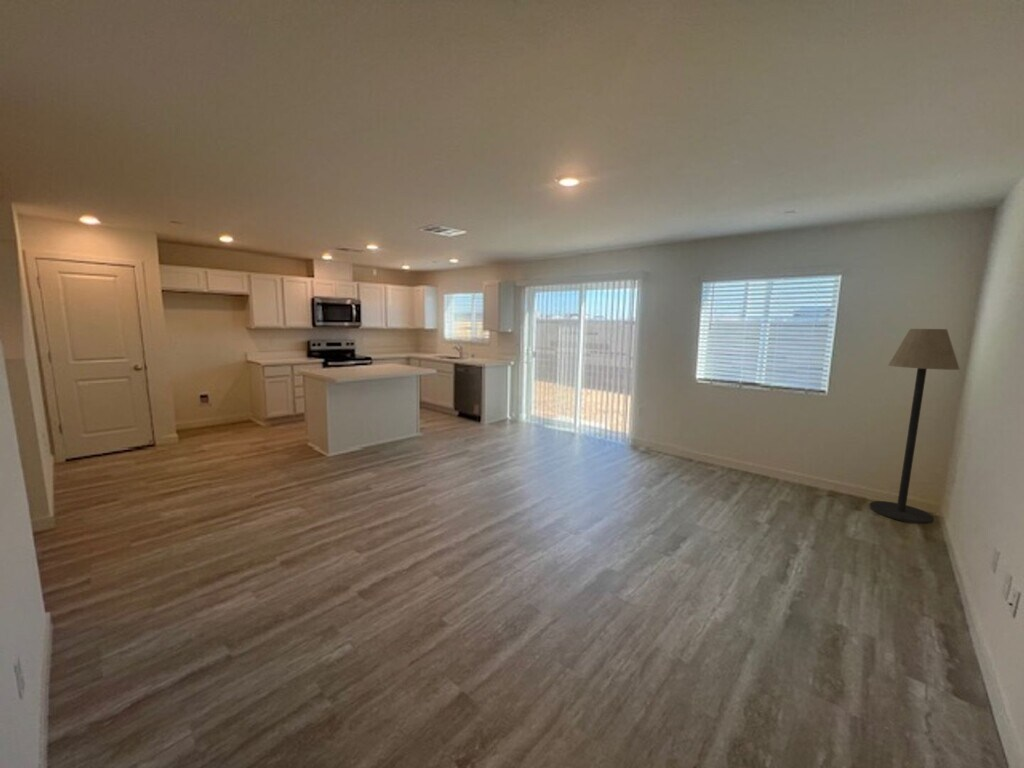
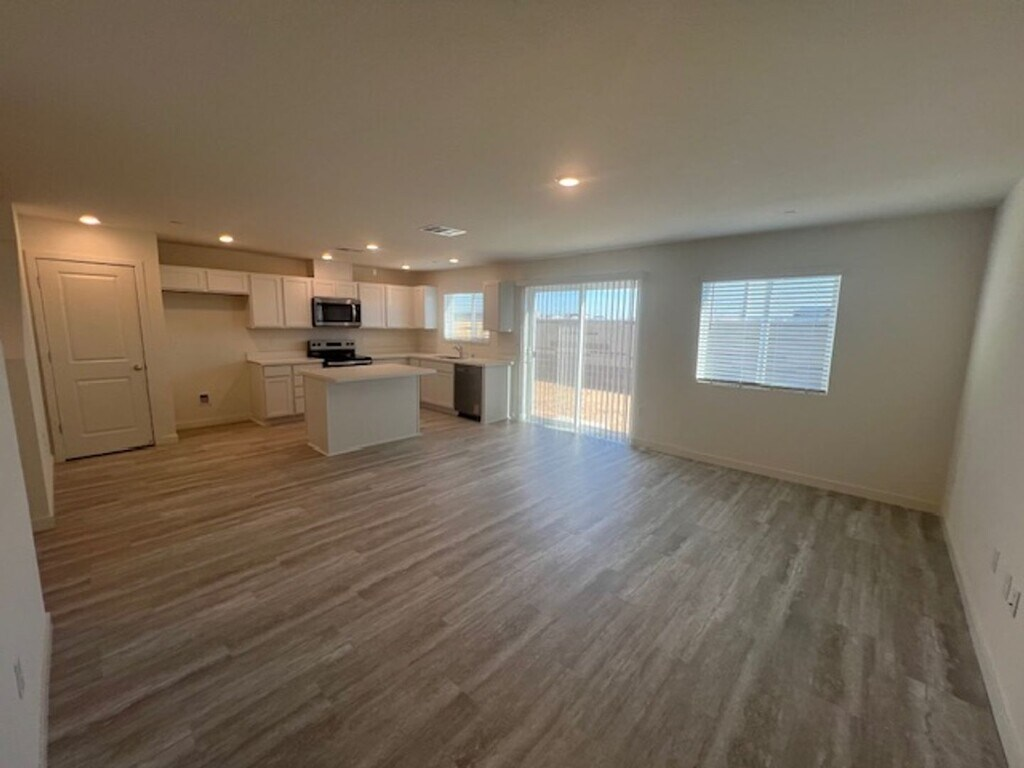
- floor lamp (913, 423)
